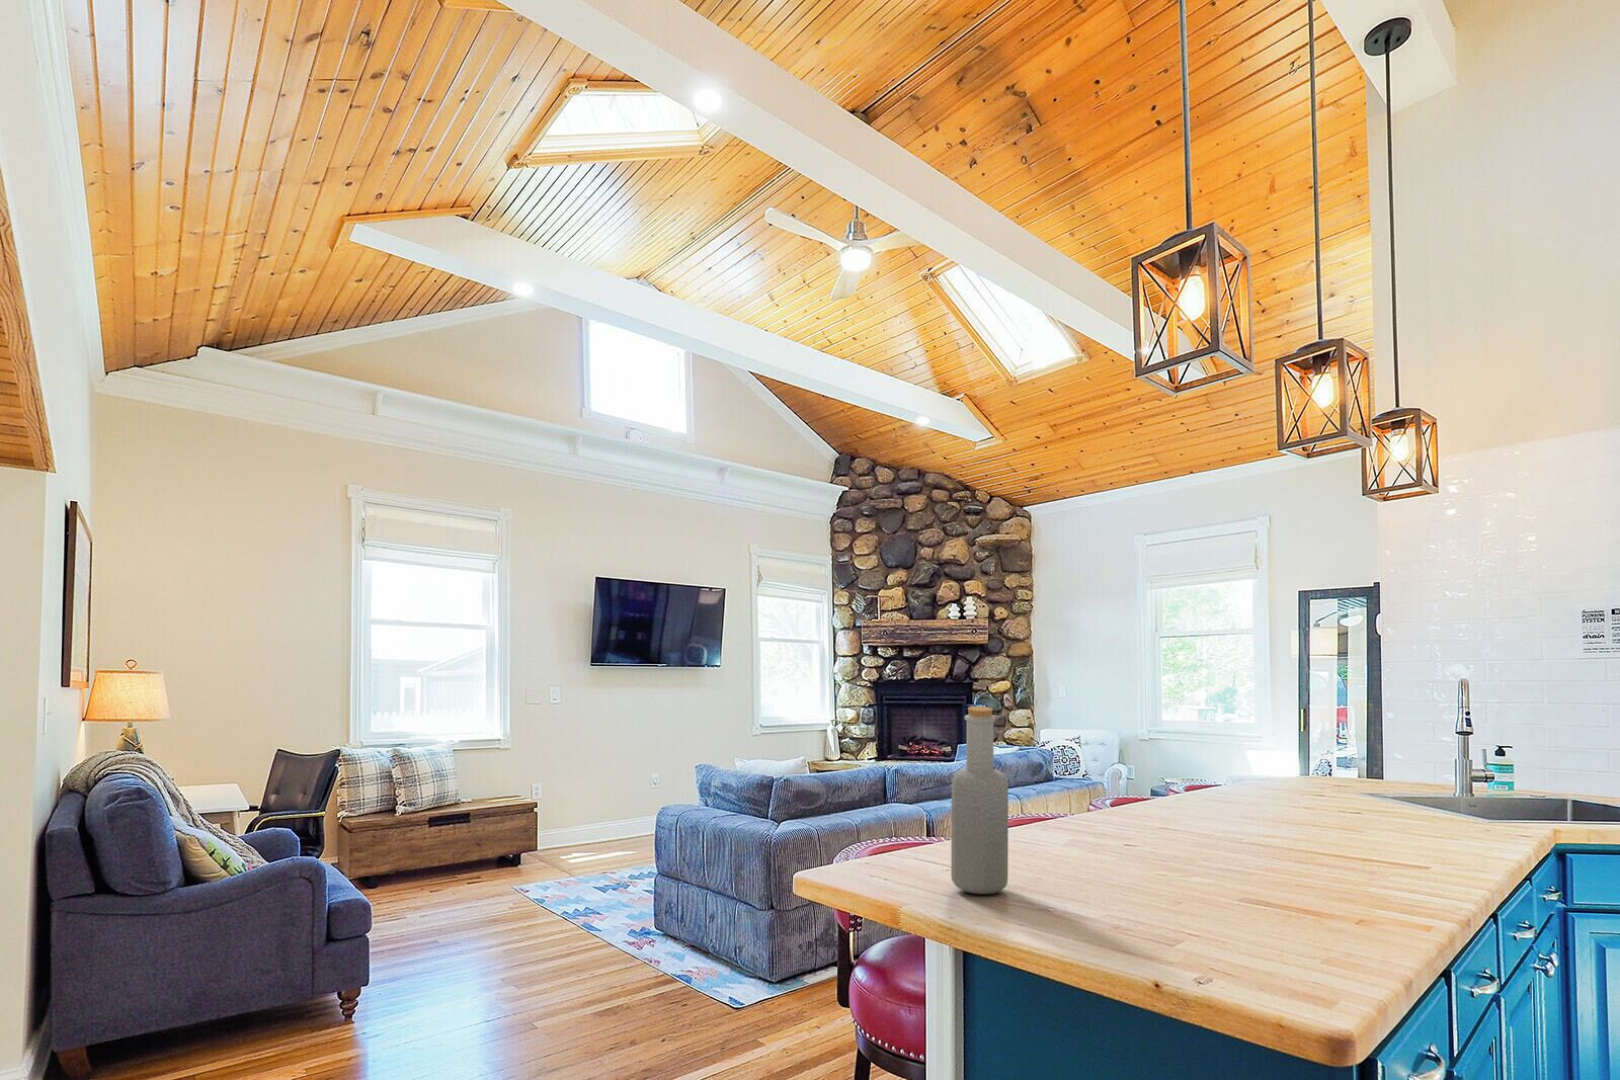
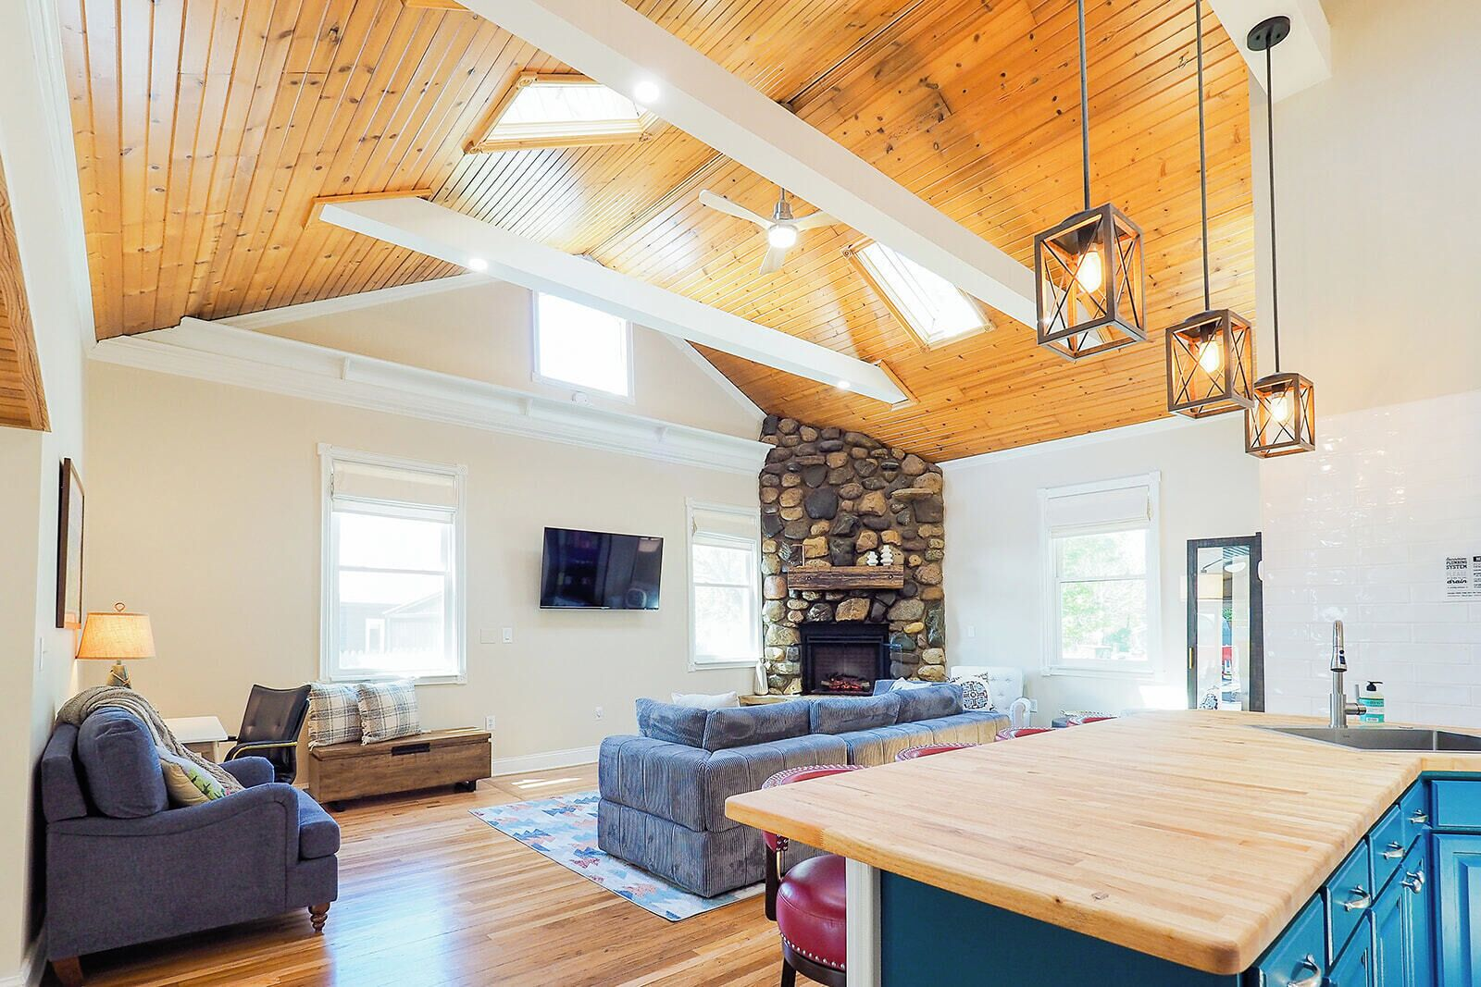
- bottle (979, 798)
